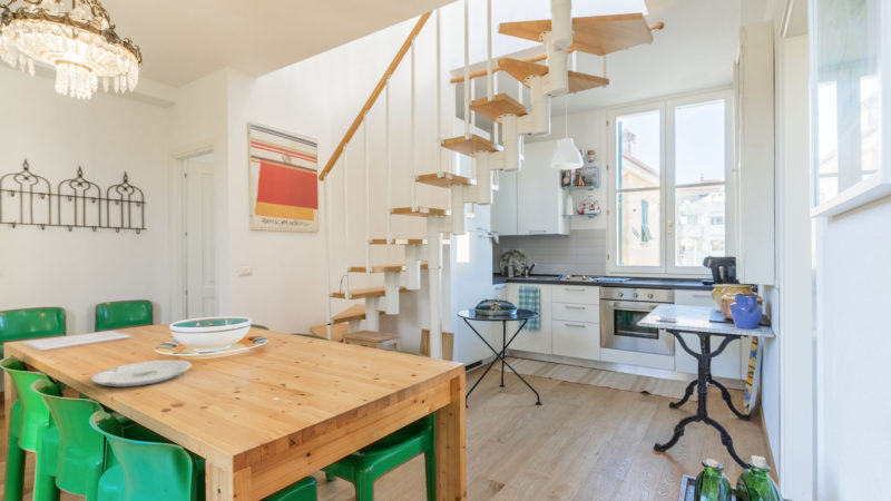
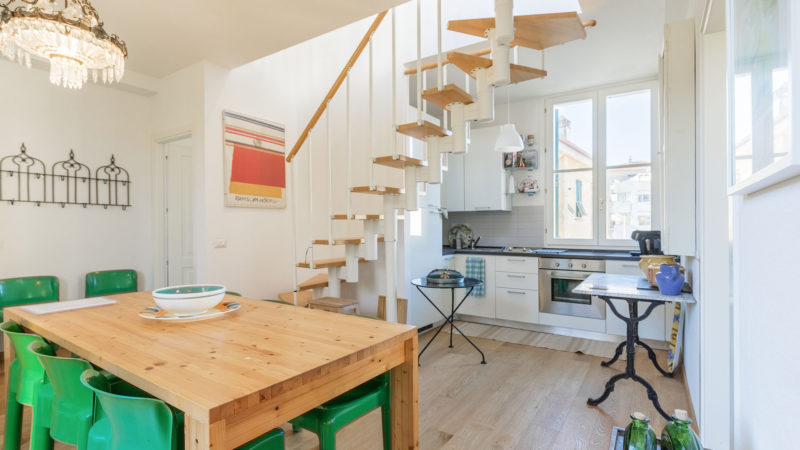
- plate (144, 373)
